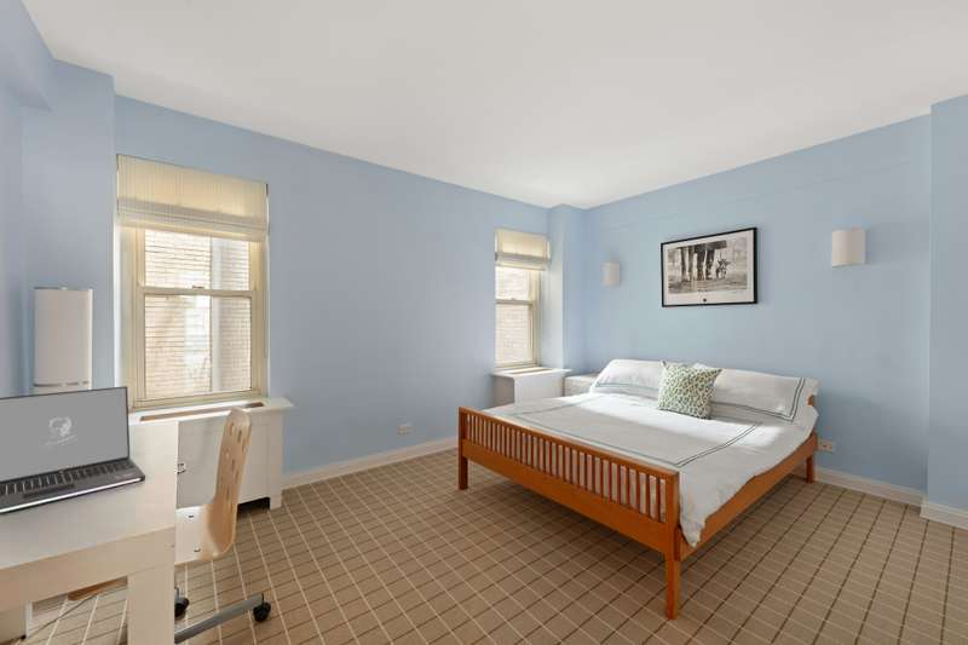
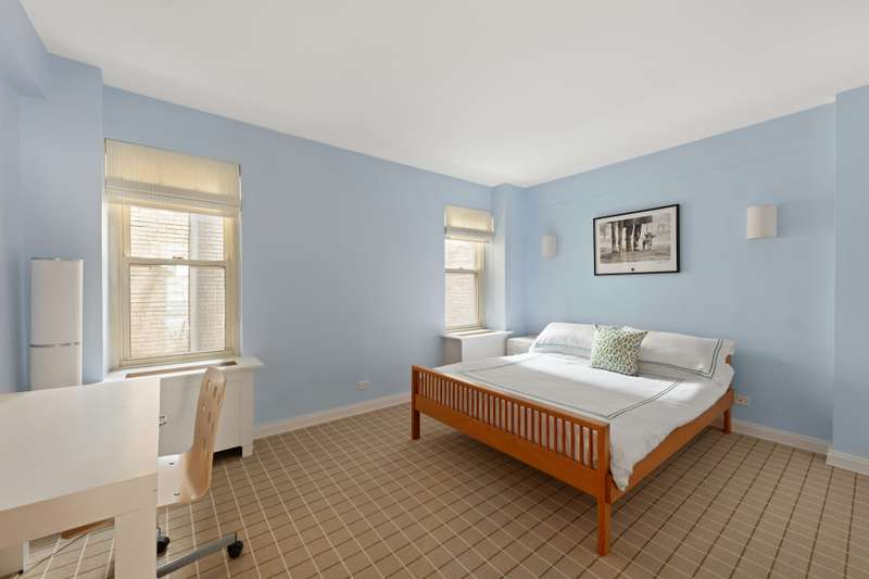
- laptop (63, 440)
